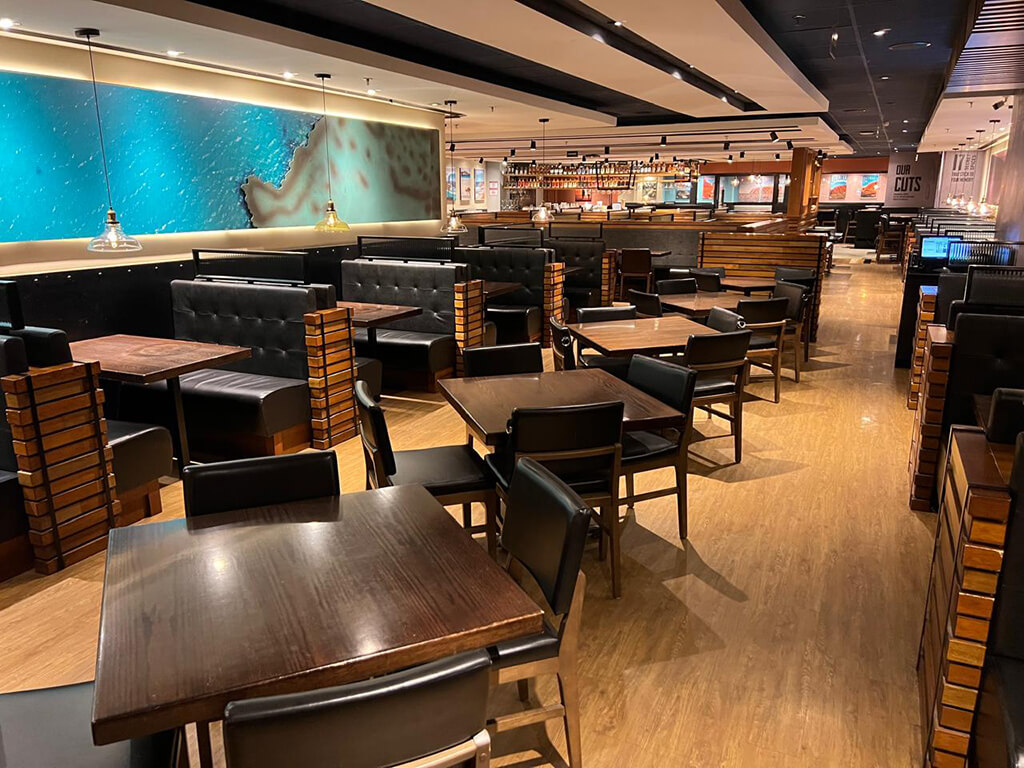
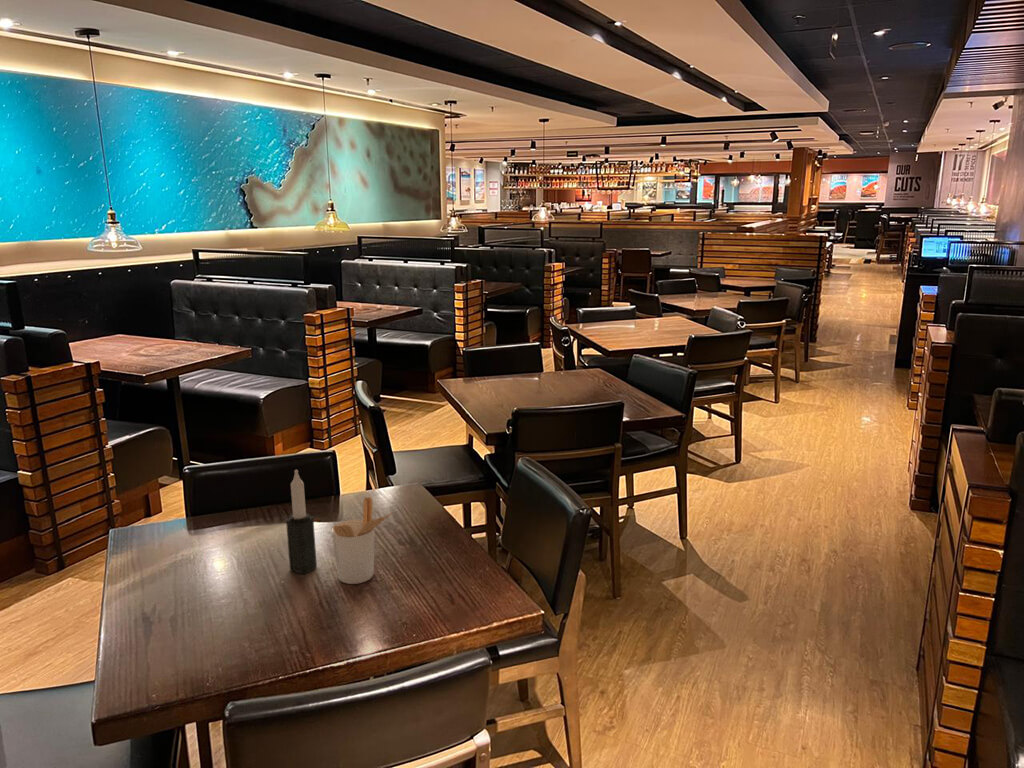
+ candle (299, 519)
+ utensil holder (362, 542)
